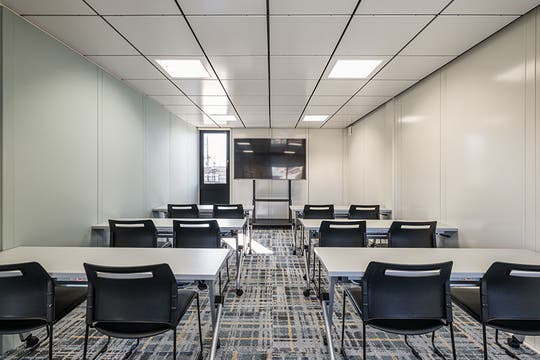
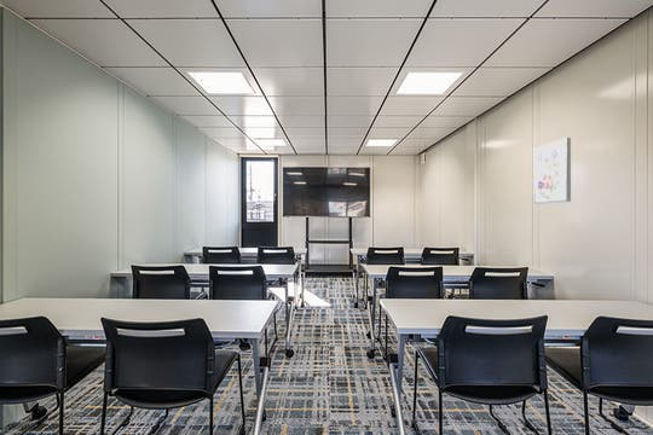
+ wall art (550, 173)
